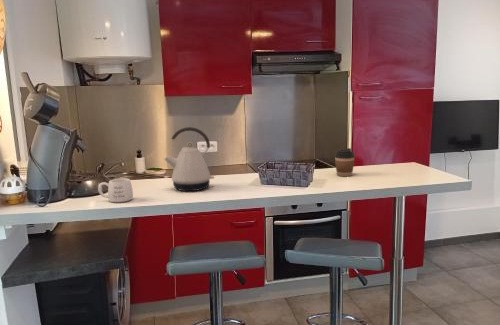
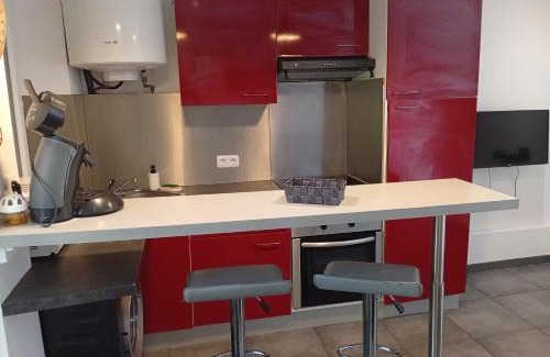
- coffee cup (344, 161)
- kettle (188, 158)
- mug (115, 190)
